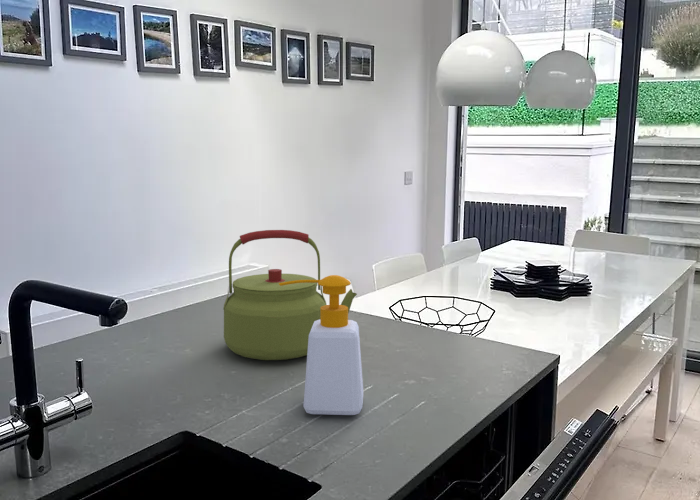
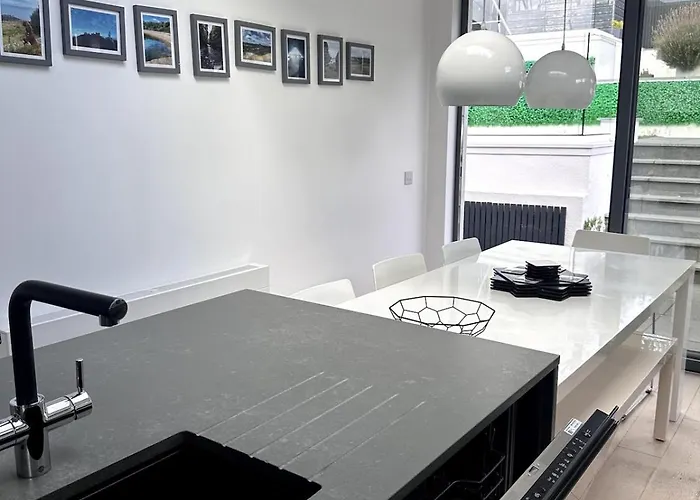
- soap bottle (321, 341)
- kettle (290, 289)
